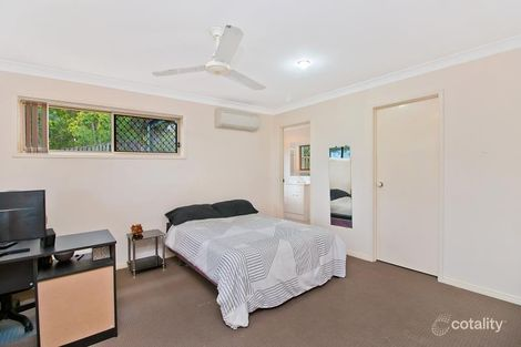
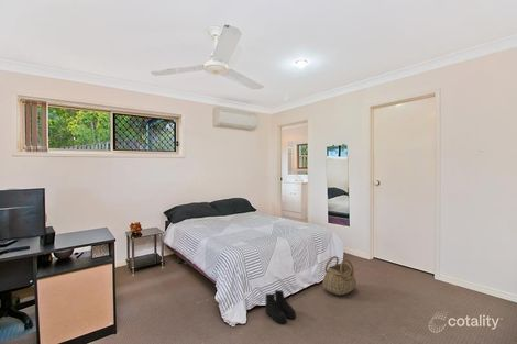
+ boots (279, 303)
+ basket (339, 274)
